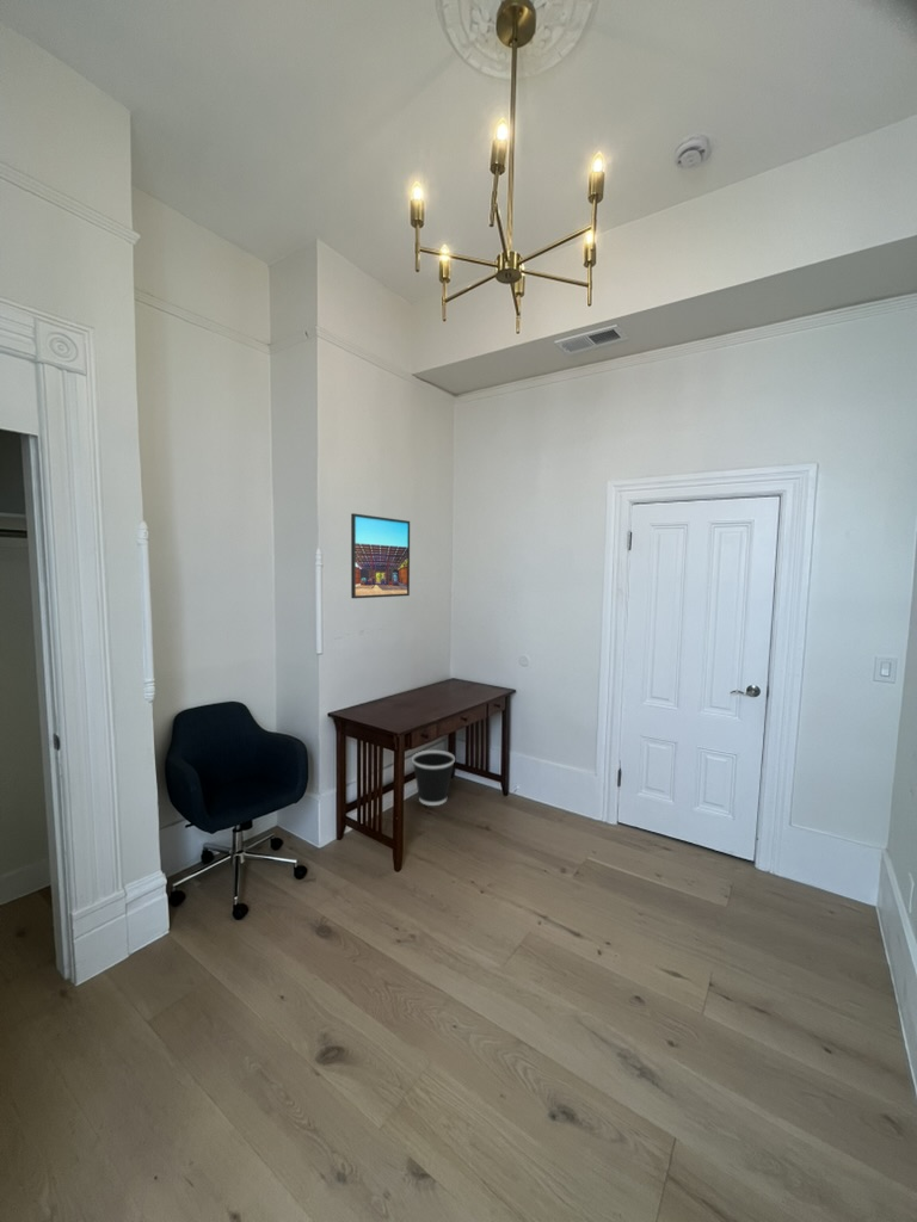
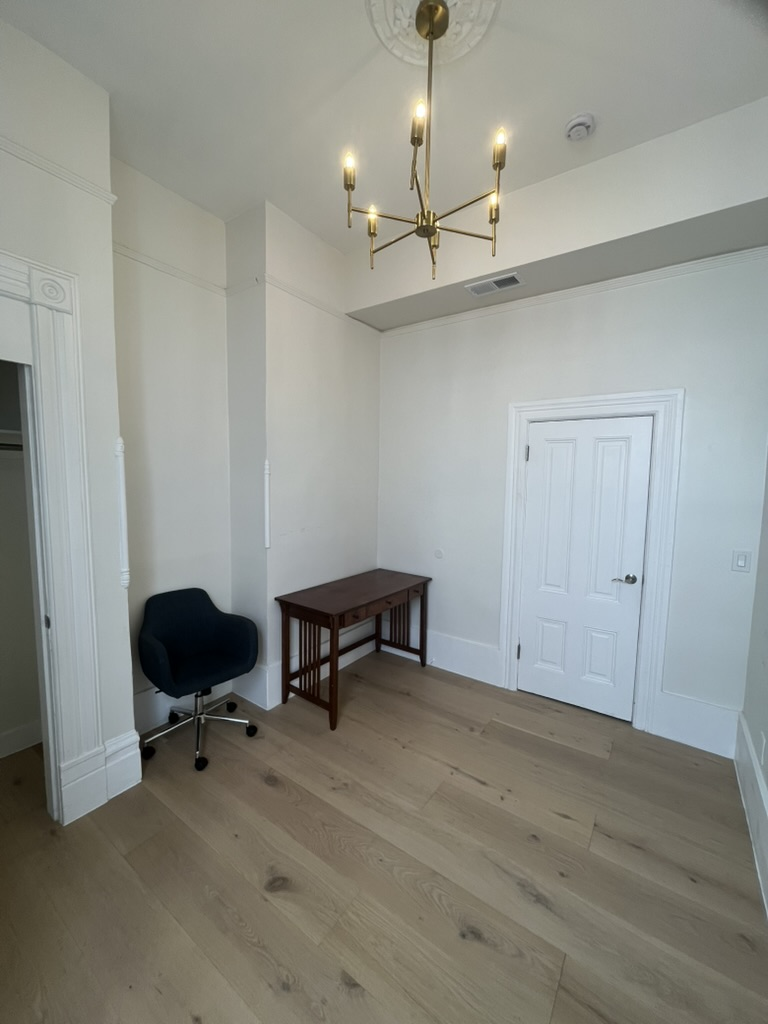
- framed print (382, 557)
- wastebasket (432, 778)
